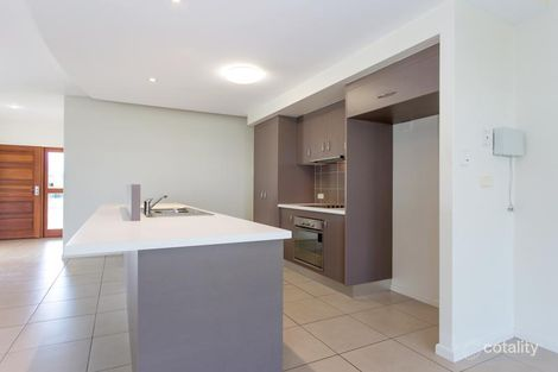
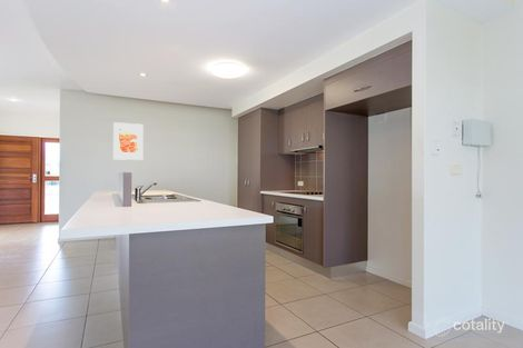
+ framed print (128, 141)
